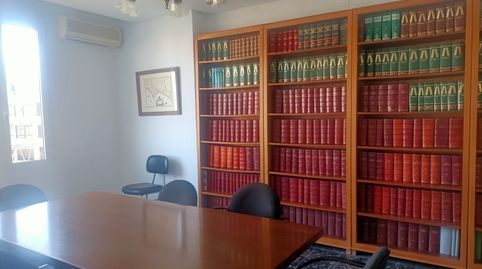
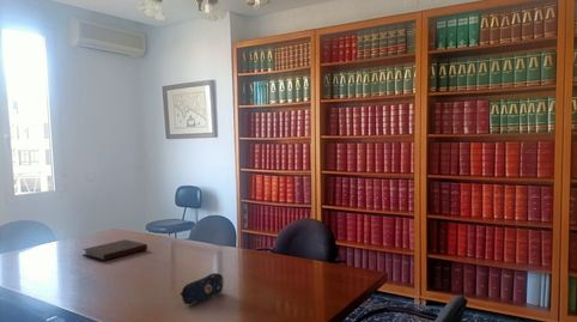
+ pencil case (204, 287)
+ notebook (115, 249)
